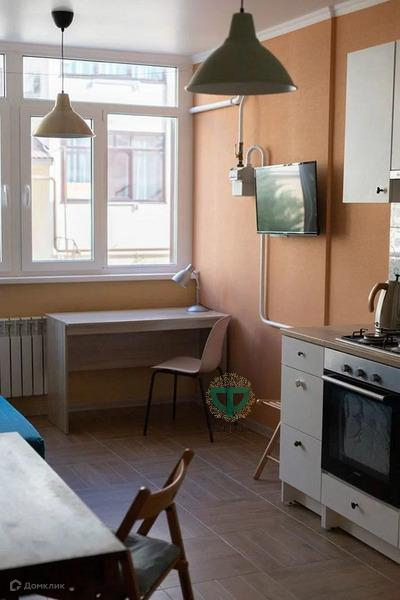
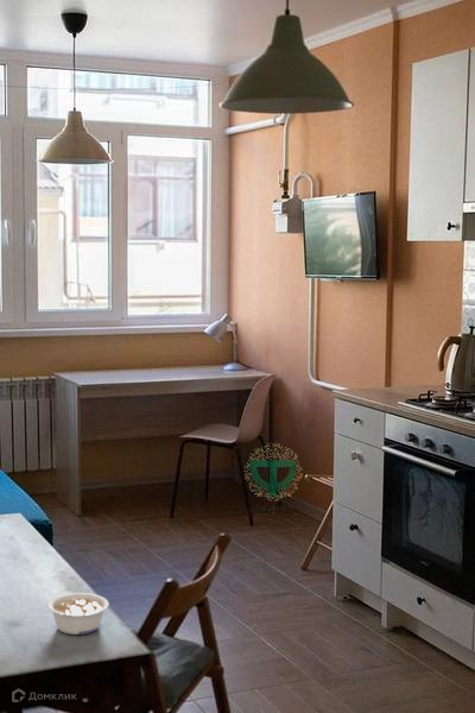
+ legume (78, 613)
